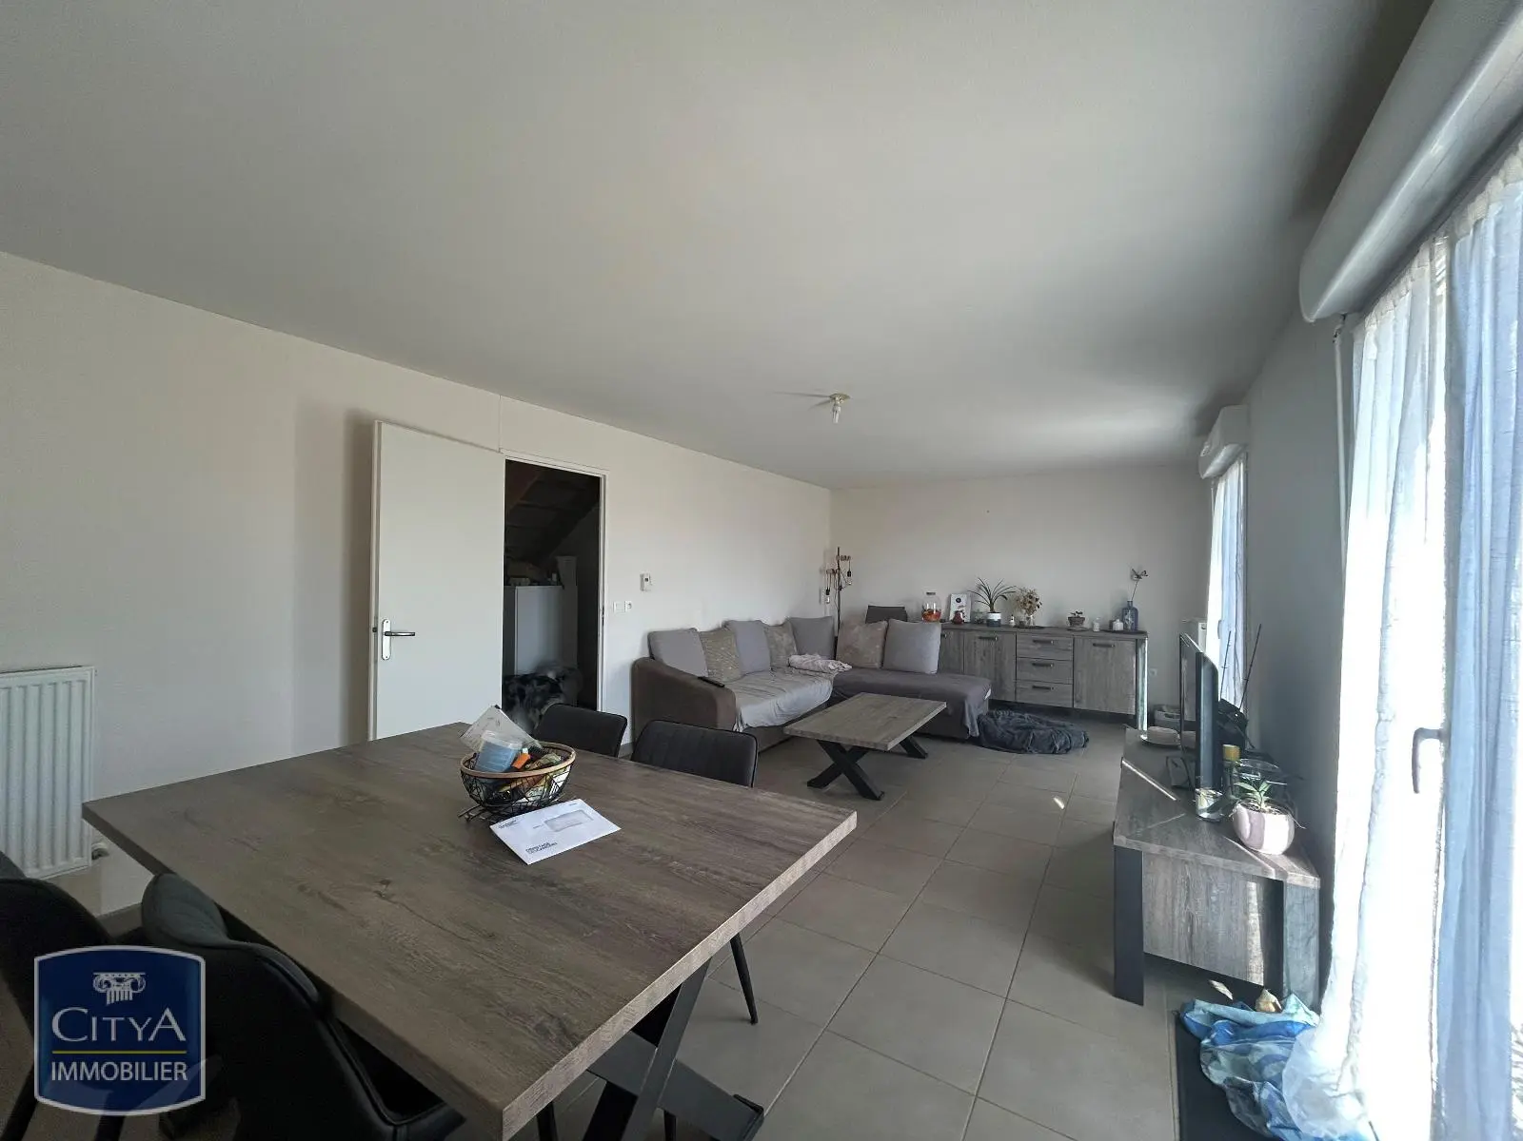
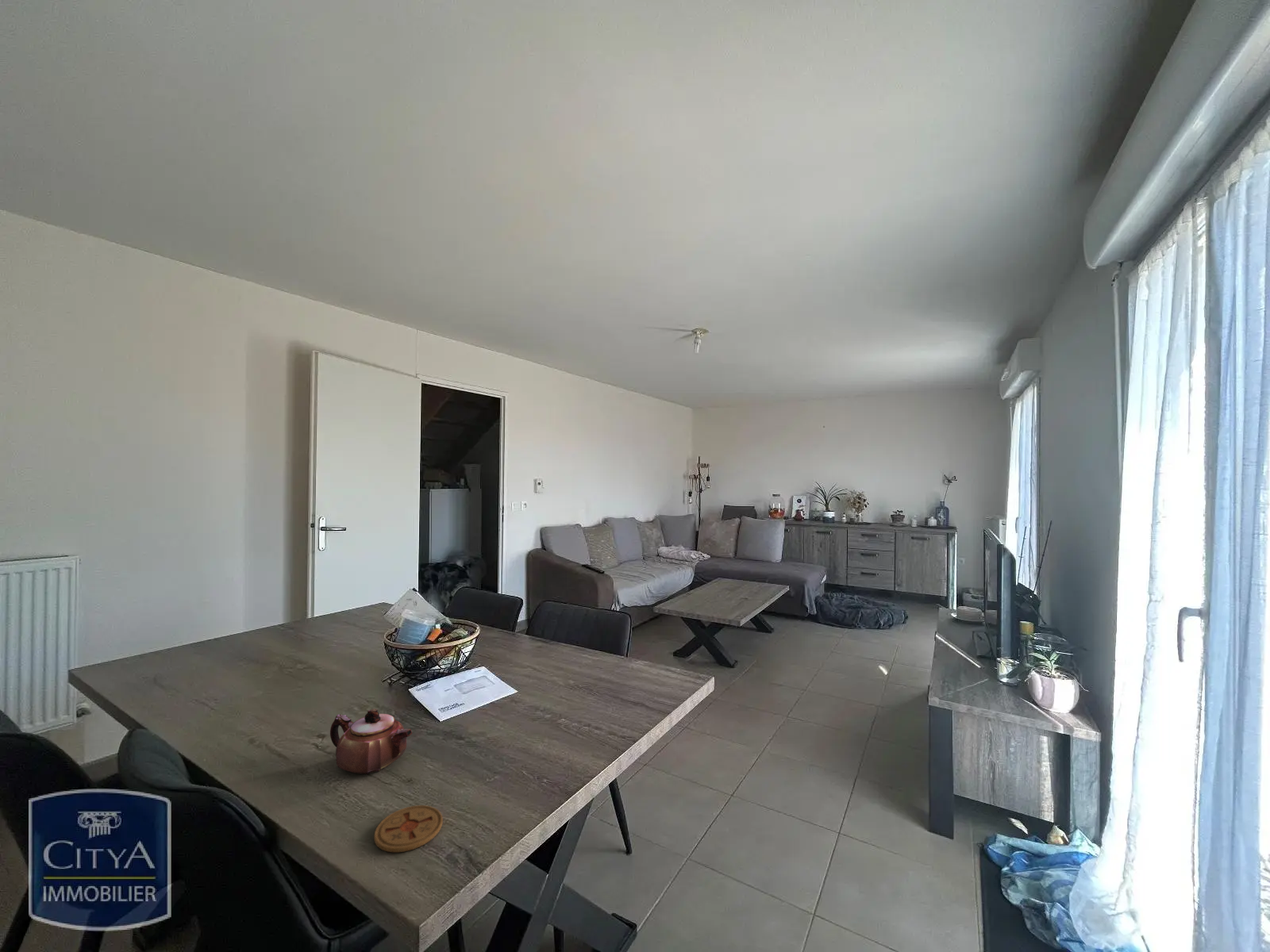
+ teapot (371, 734)
+ coaster (409, 827)
